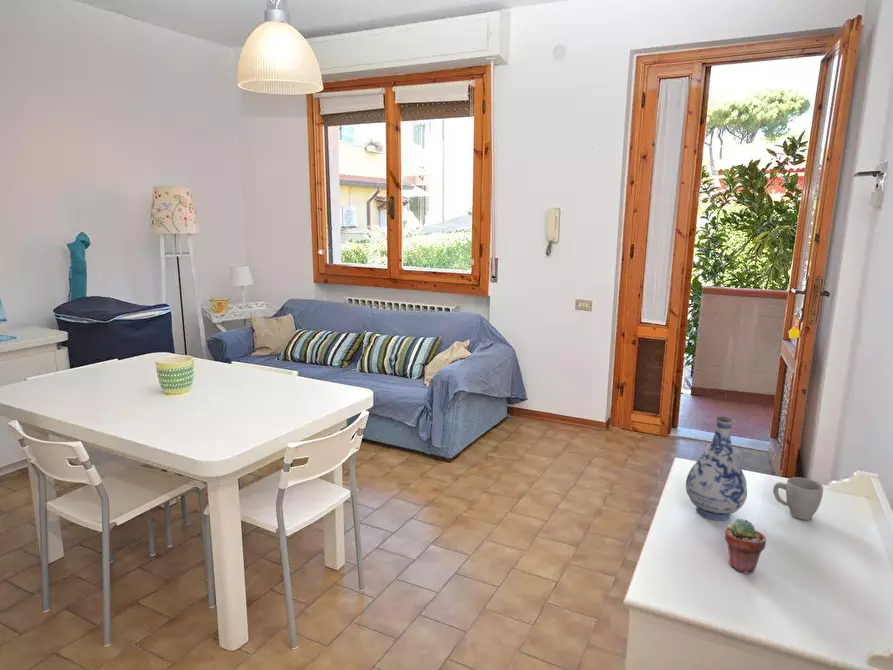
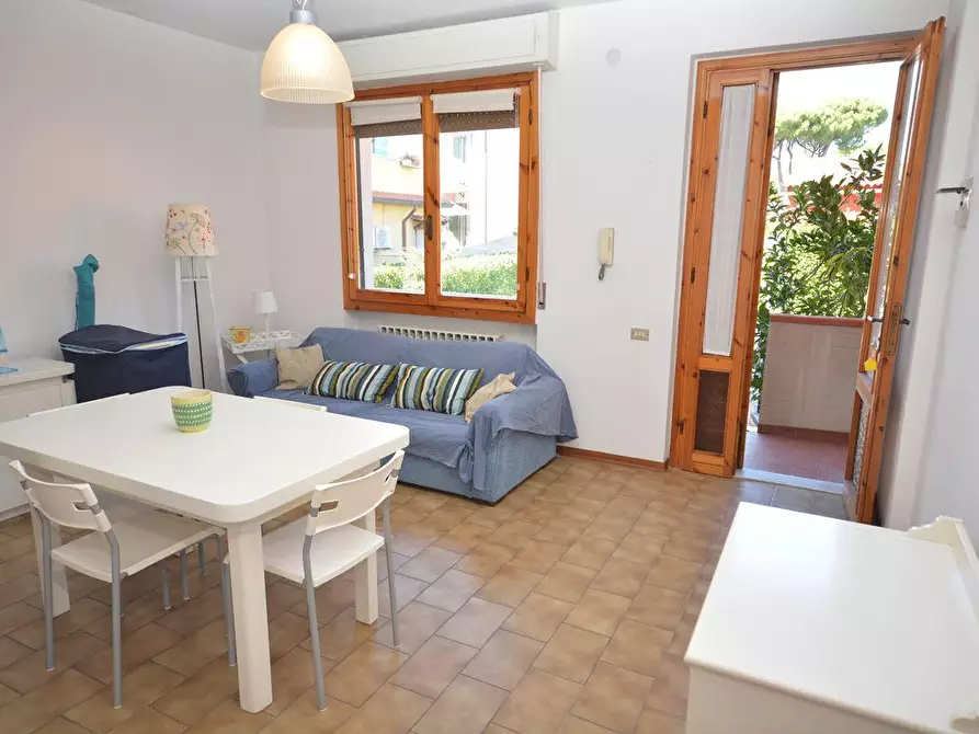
- potted succulent (744, 543)
- vase (718, 466)
- mug (796, 497)
